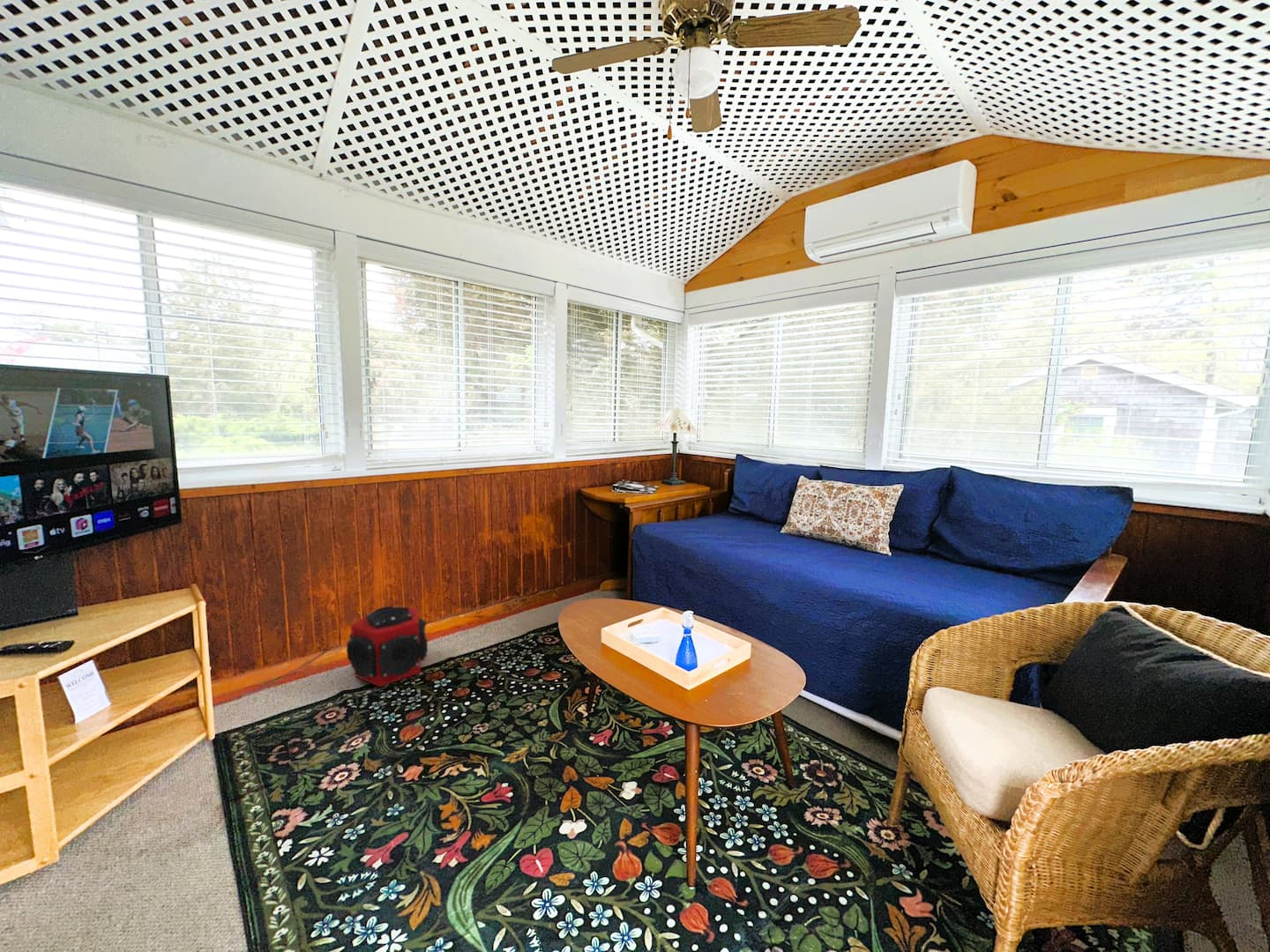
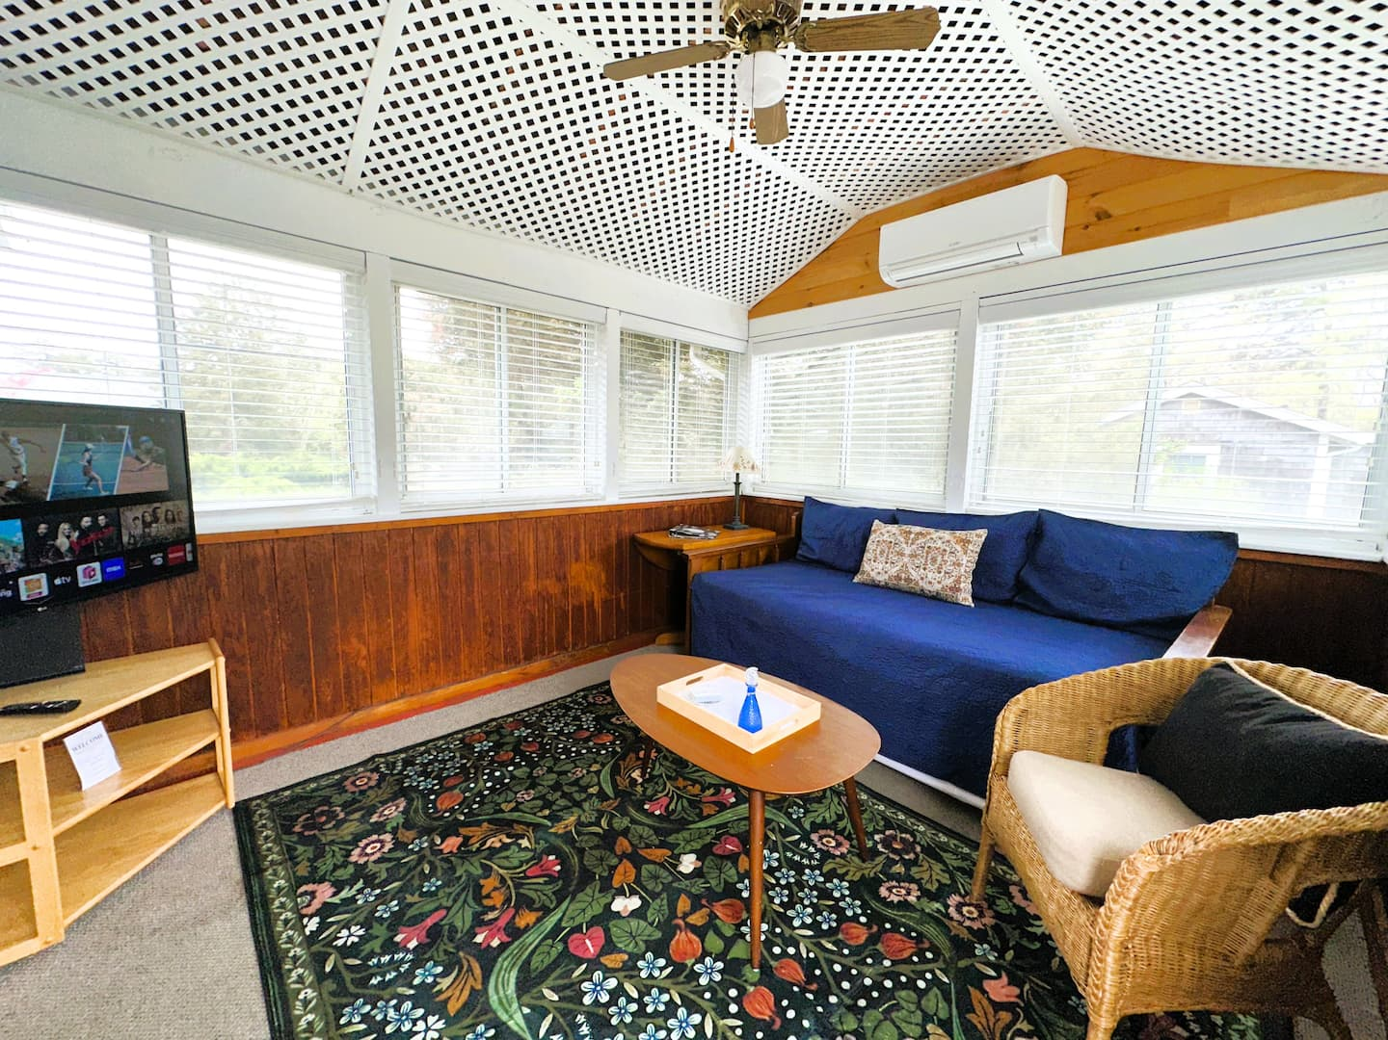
- speaker (389, 640)
